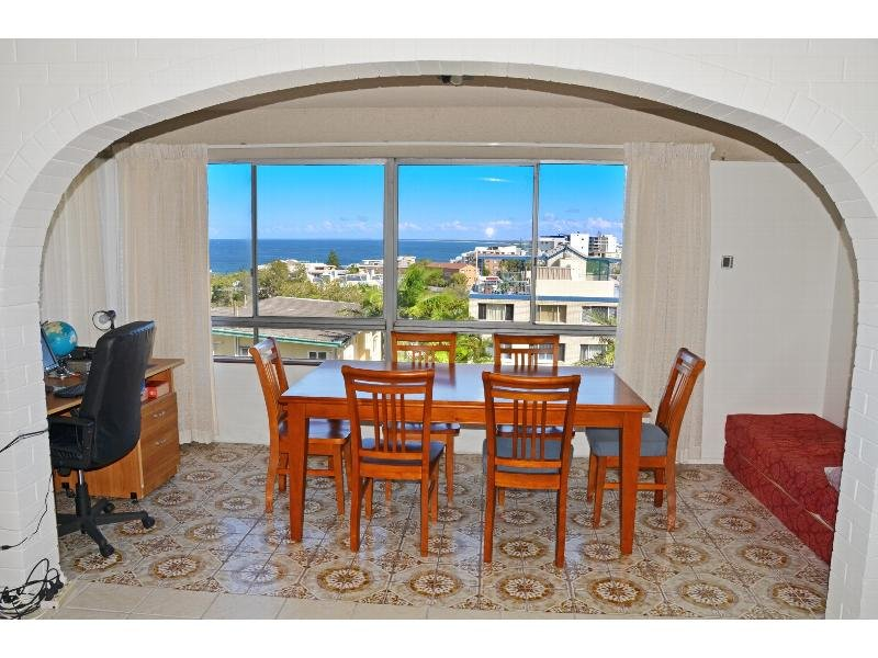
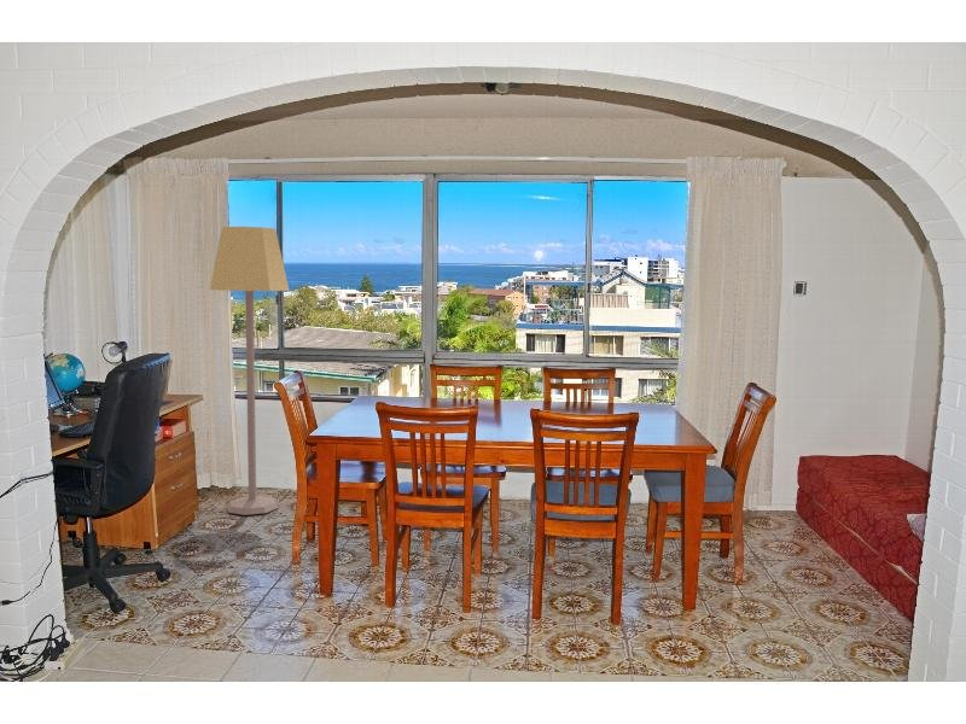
+ lamp (250, 370)
